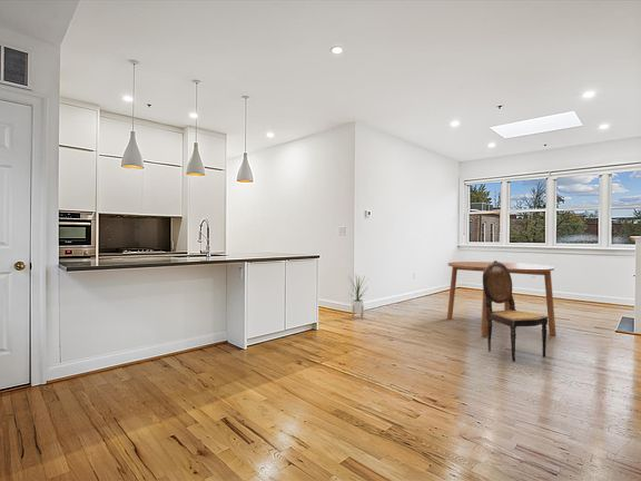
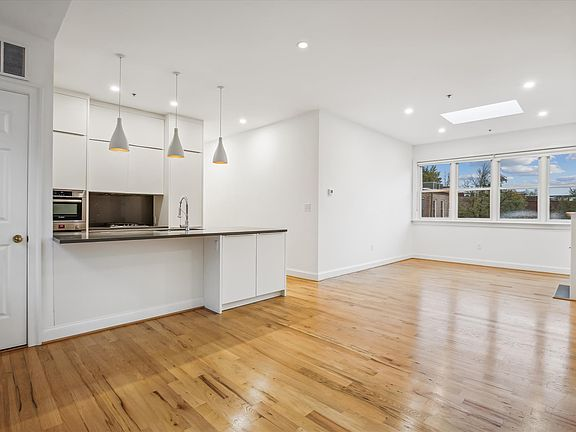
- dining table (504, 303)
- house plant (358, 294)
- dining chair (514, 307)
